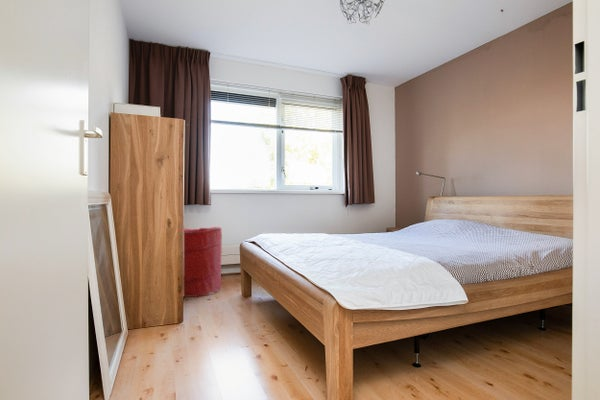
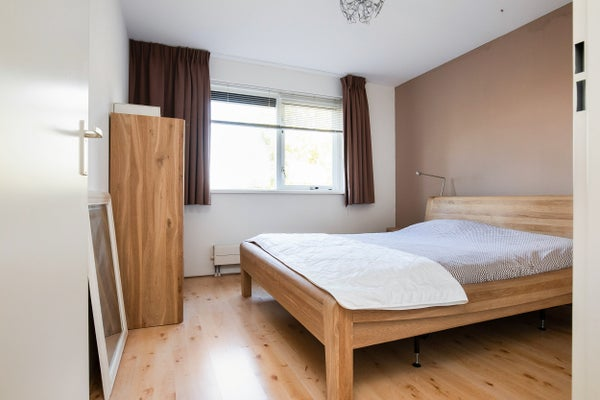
- laundry hamper (197, 258)
